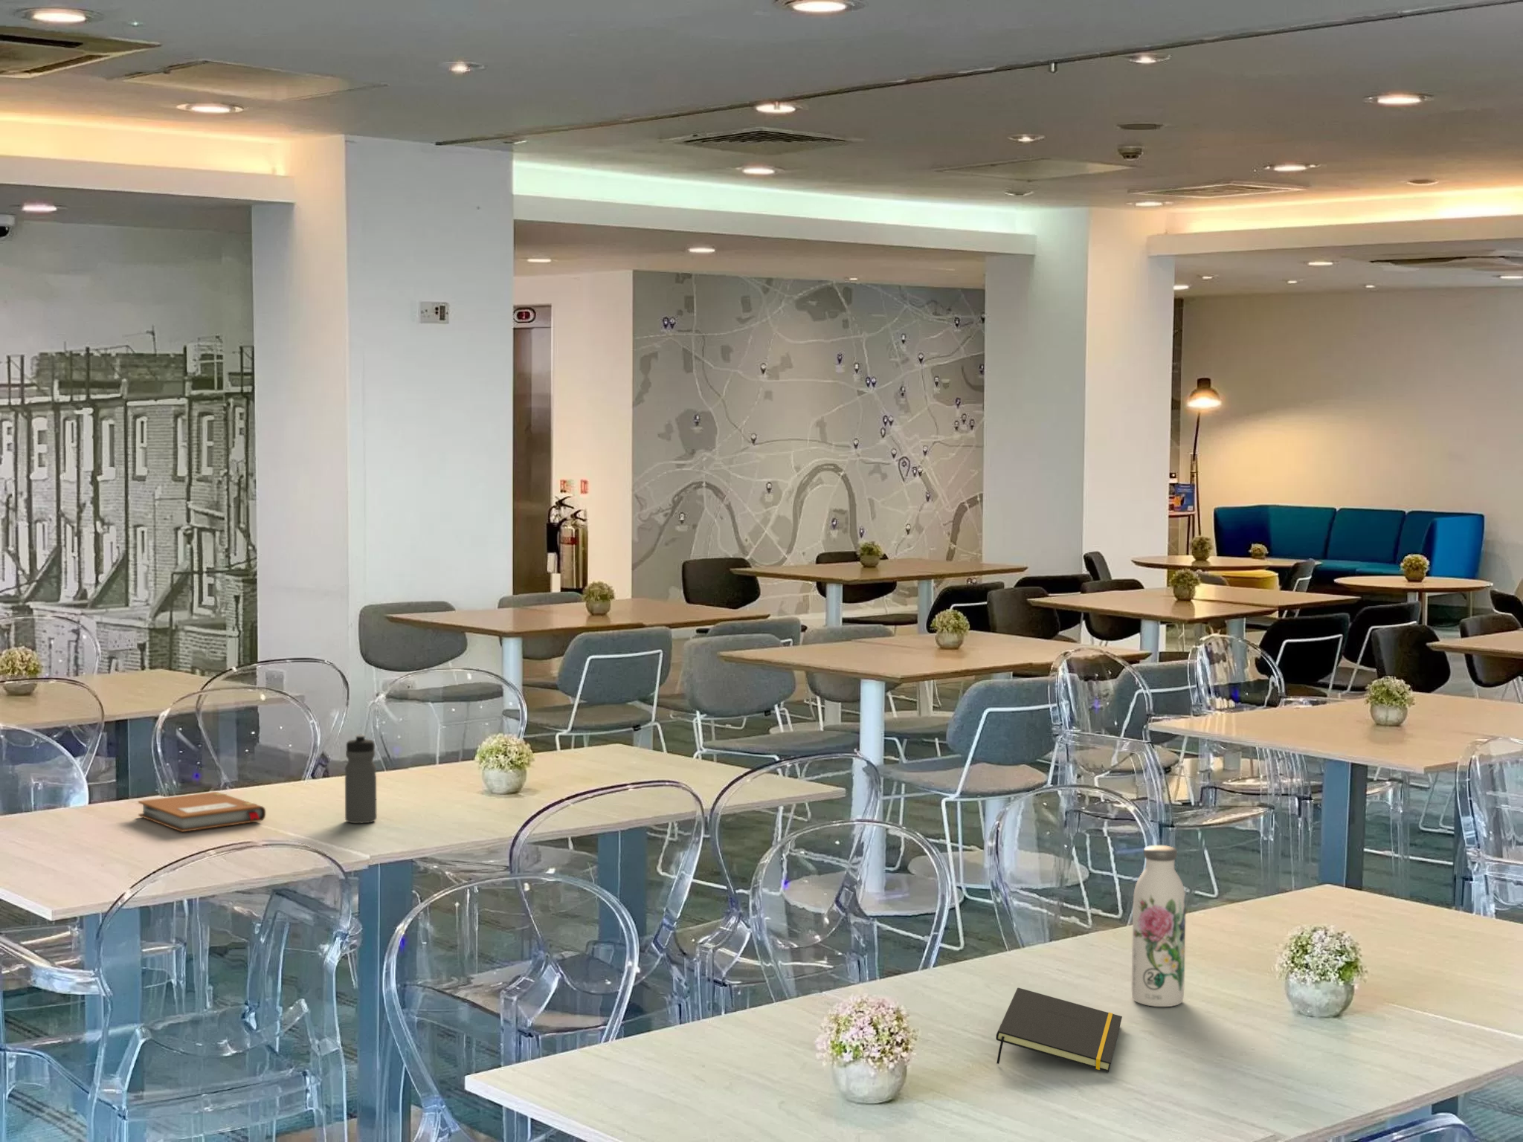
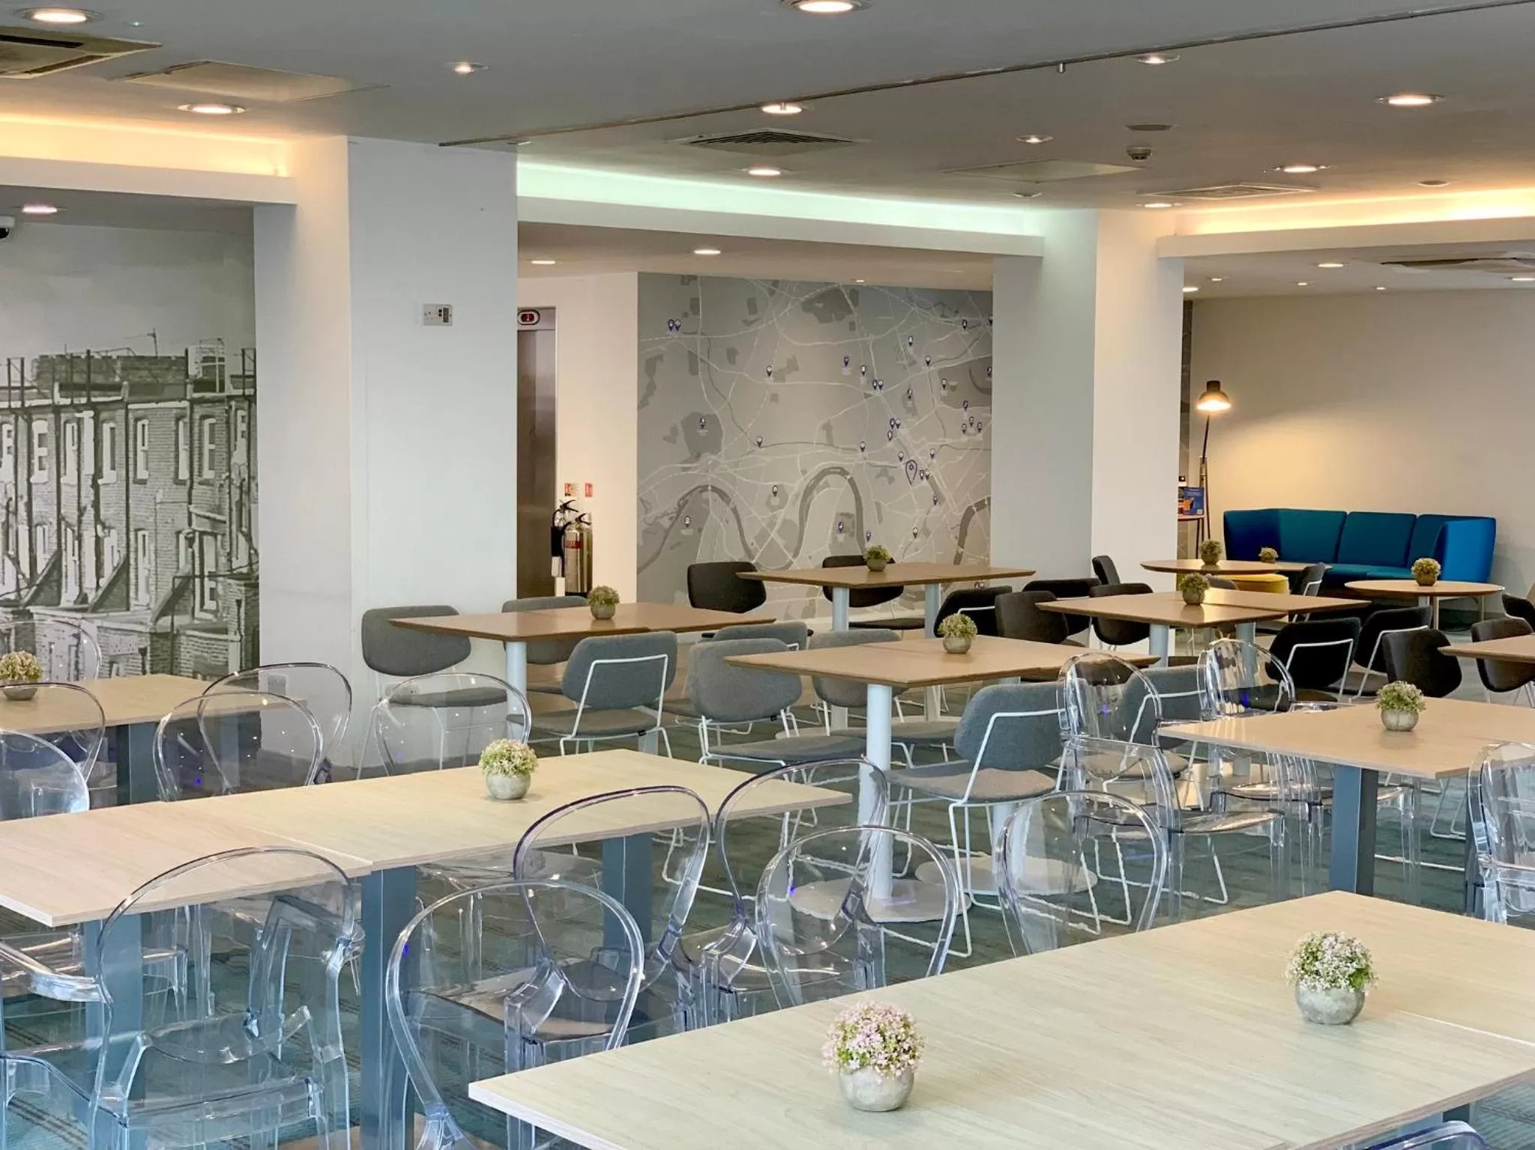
- notebook (203, 811)
- notepad (1060, 1028)
- water bottle (361, 777)
- water bottle (1158, 924)
